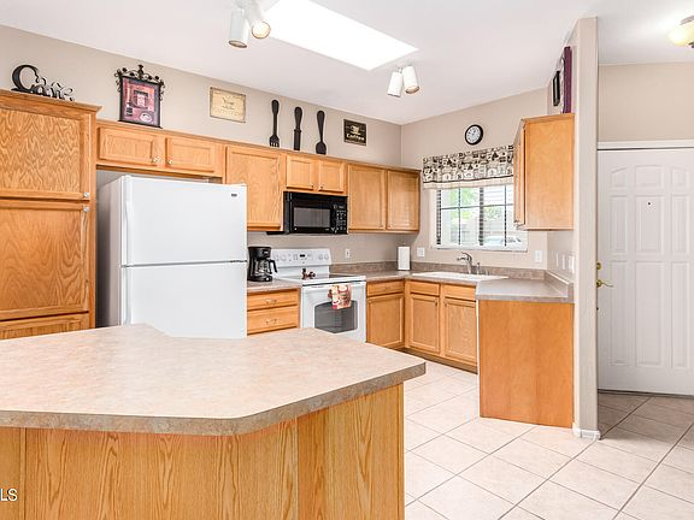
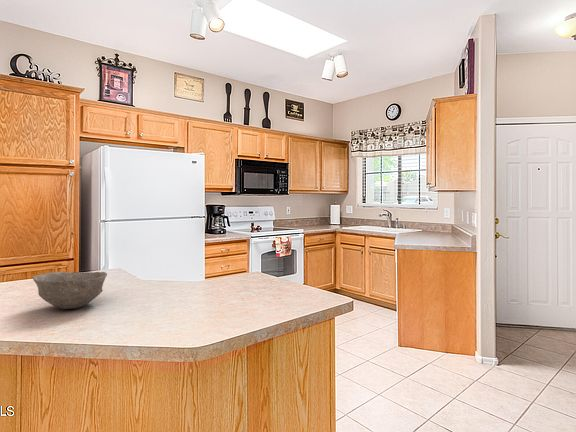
+ bowl (71, 290)
